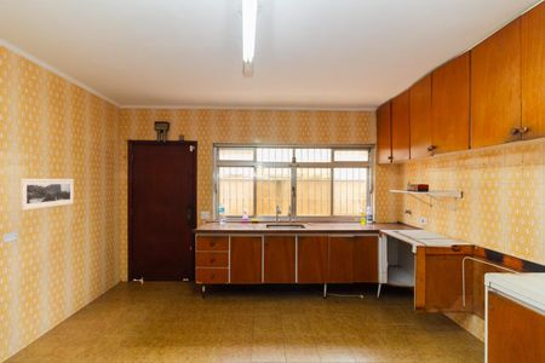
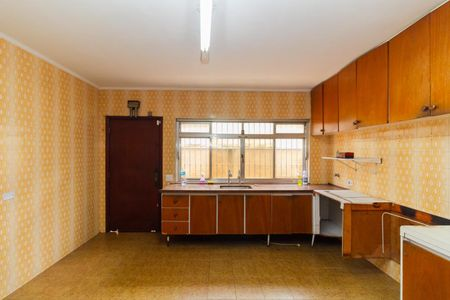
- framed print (50, 192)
